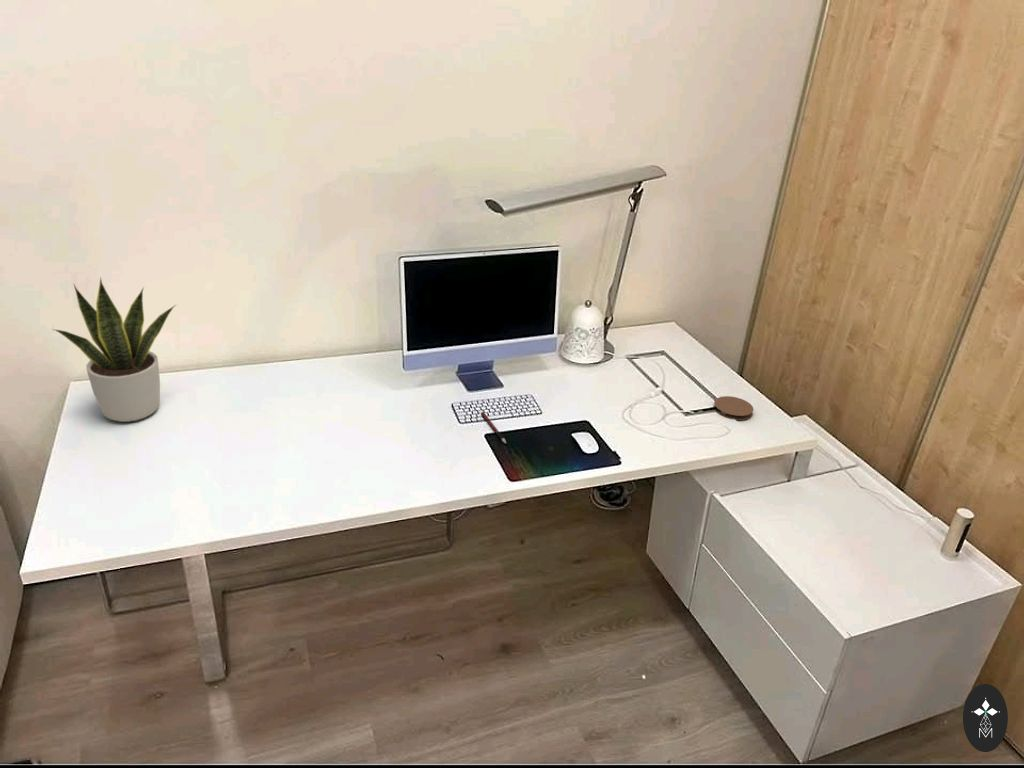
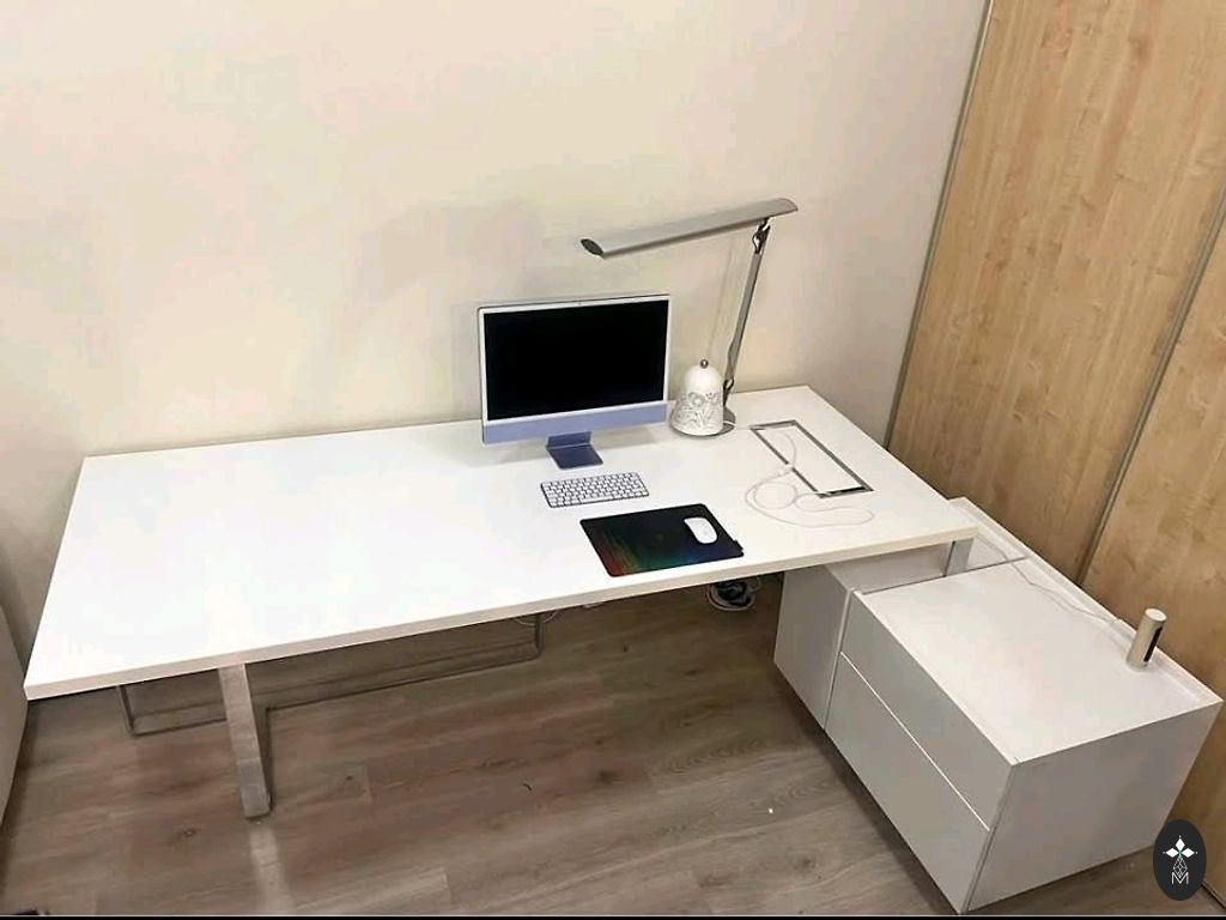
- pen (493, 427)
- coaster (733, 408)
- potted plant (121, 344)
